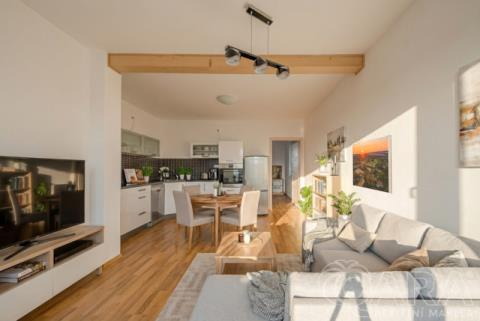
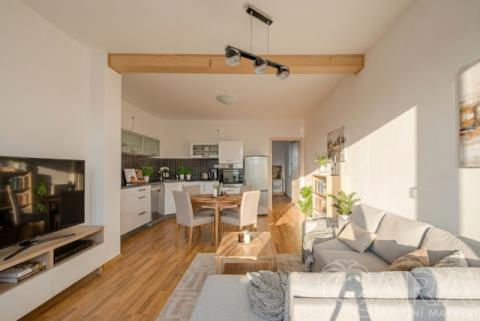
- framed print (368, 164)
